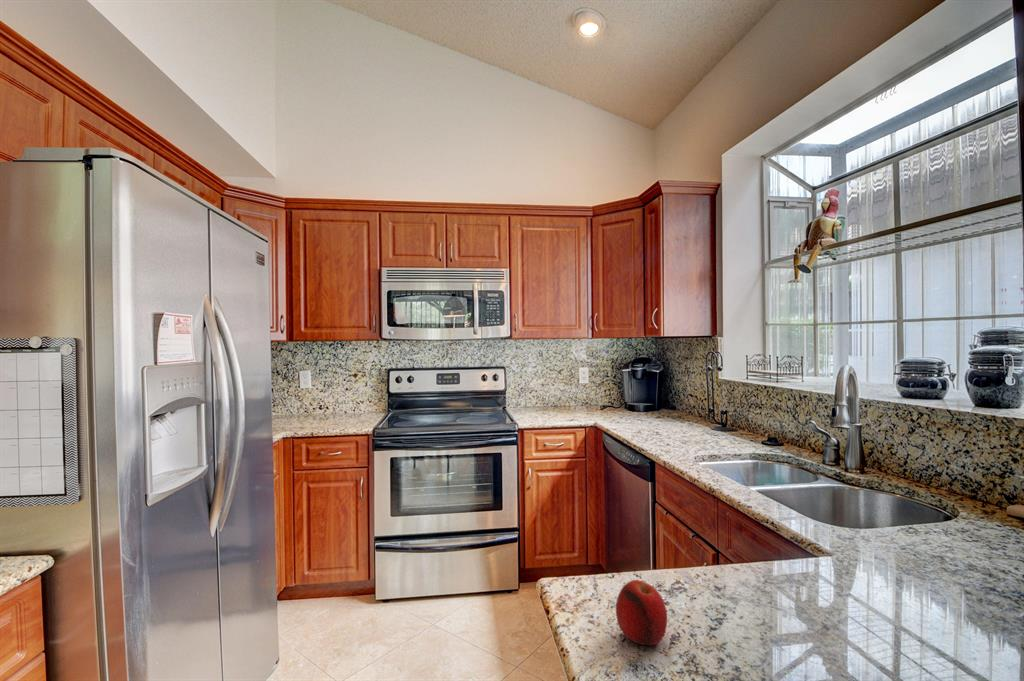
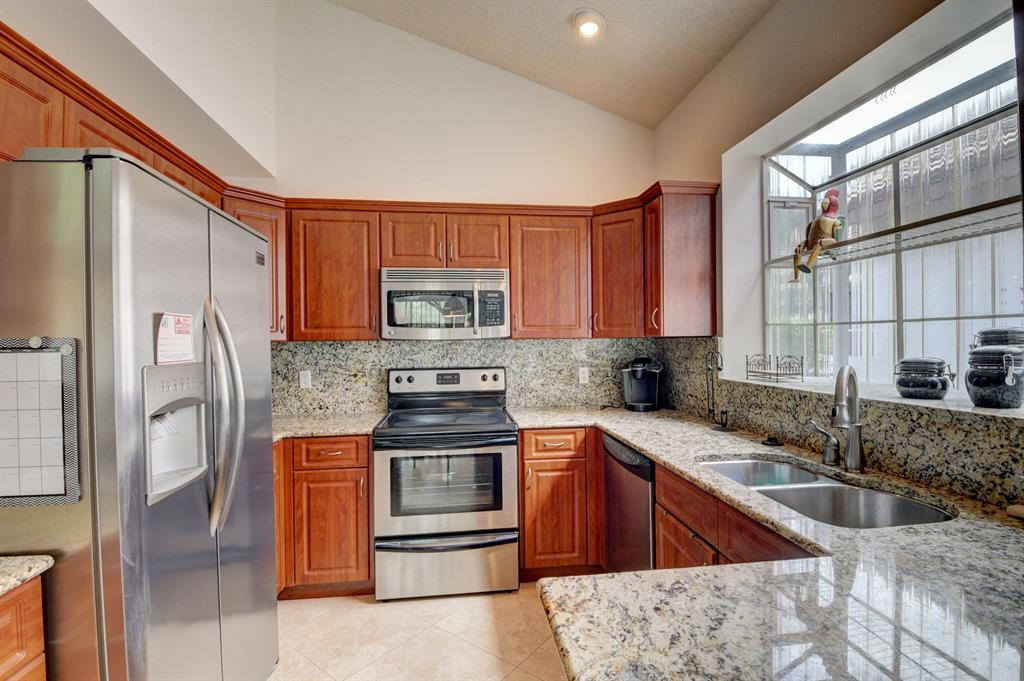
- fruit (641, 610)
